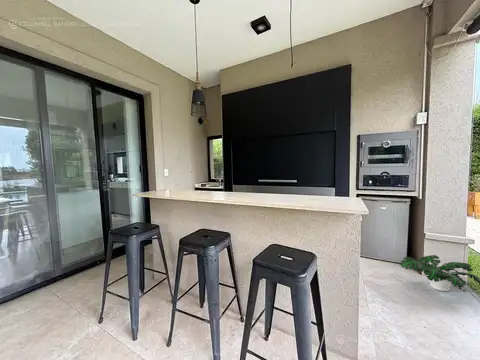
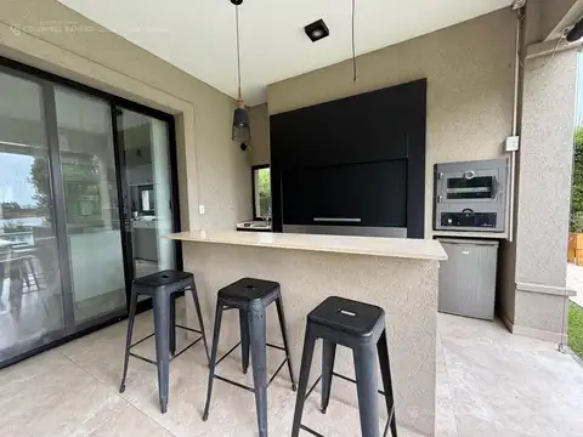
- potted plant (436, 275)
